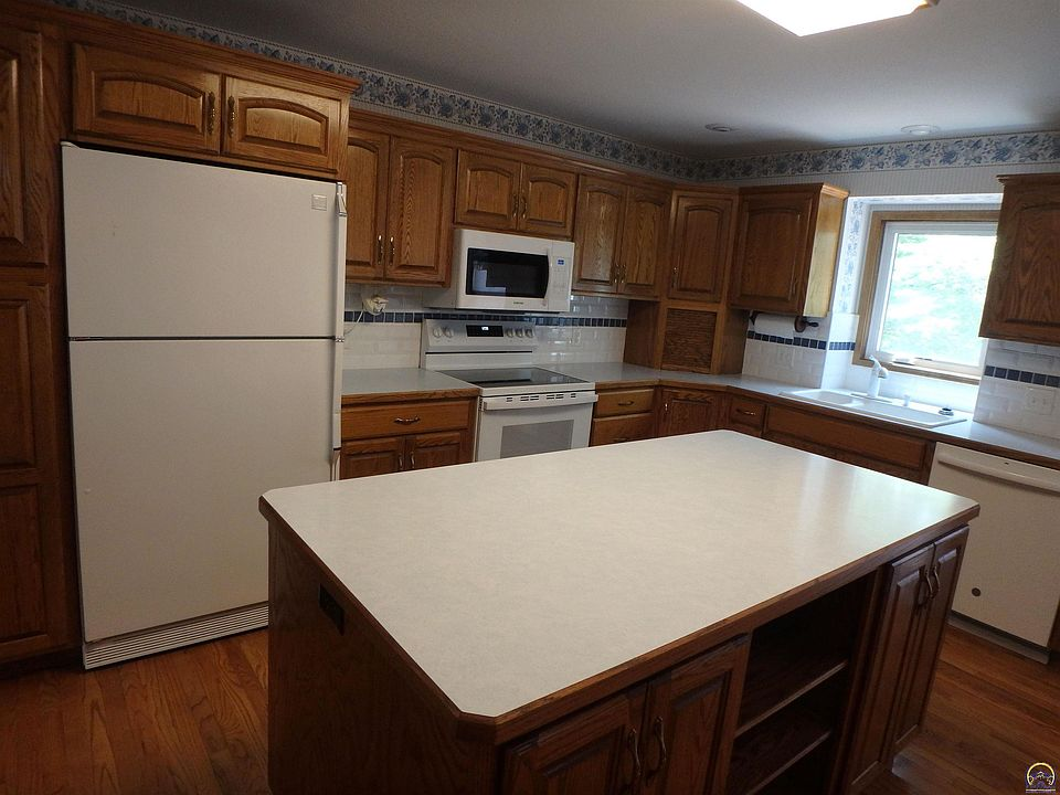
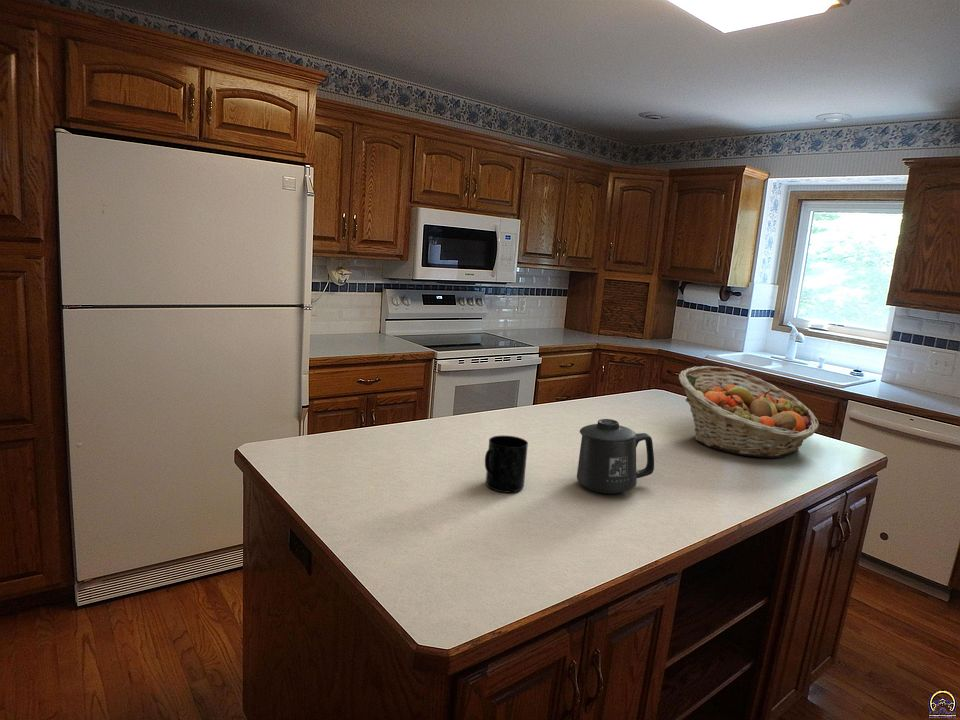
+ mug (502, 464)
+ mug (613, 453)
+ fruit basket (745, 409)
